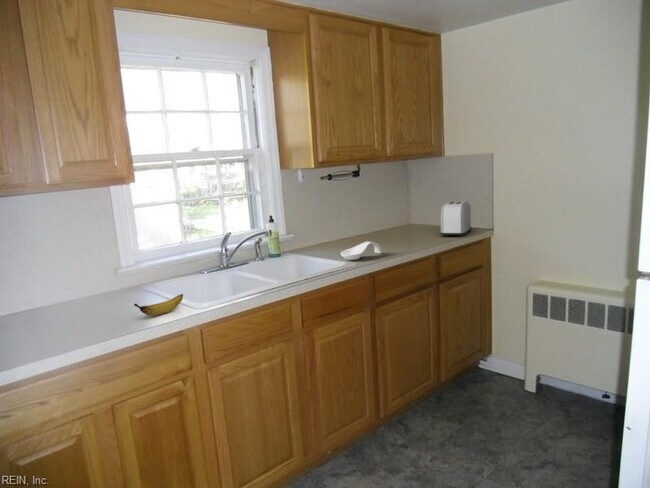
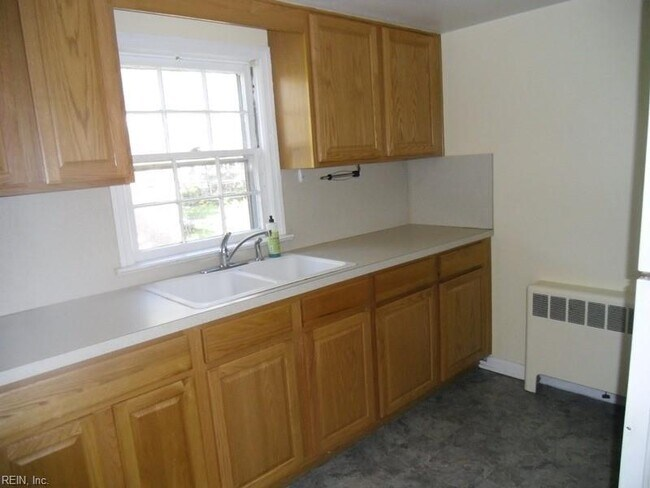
- spoon rest (361, 250)
- toaster (456, 217)
- banana (160, 305)
